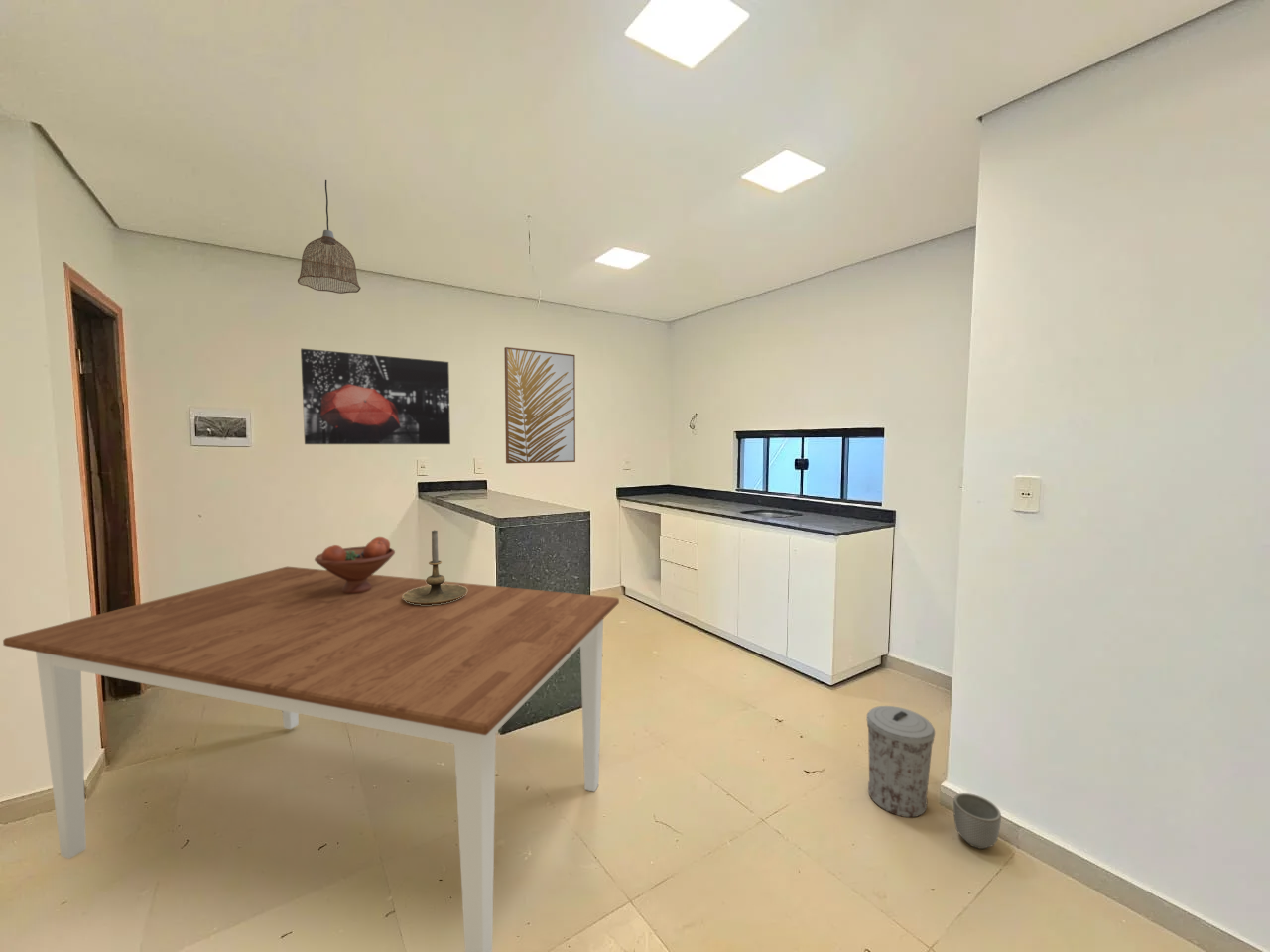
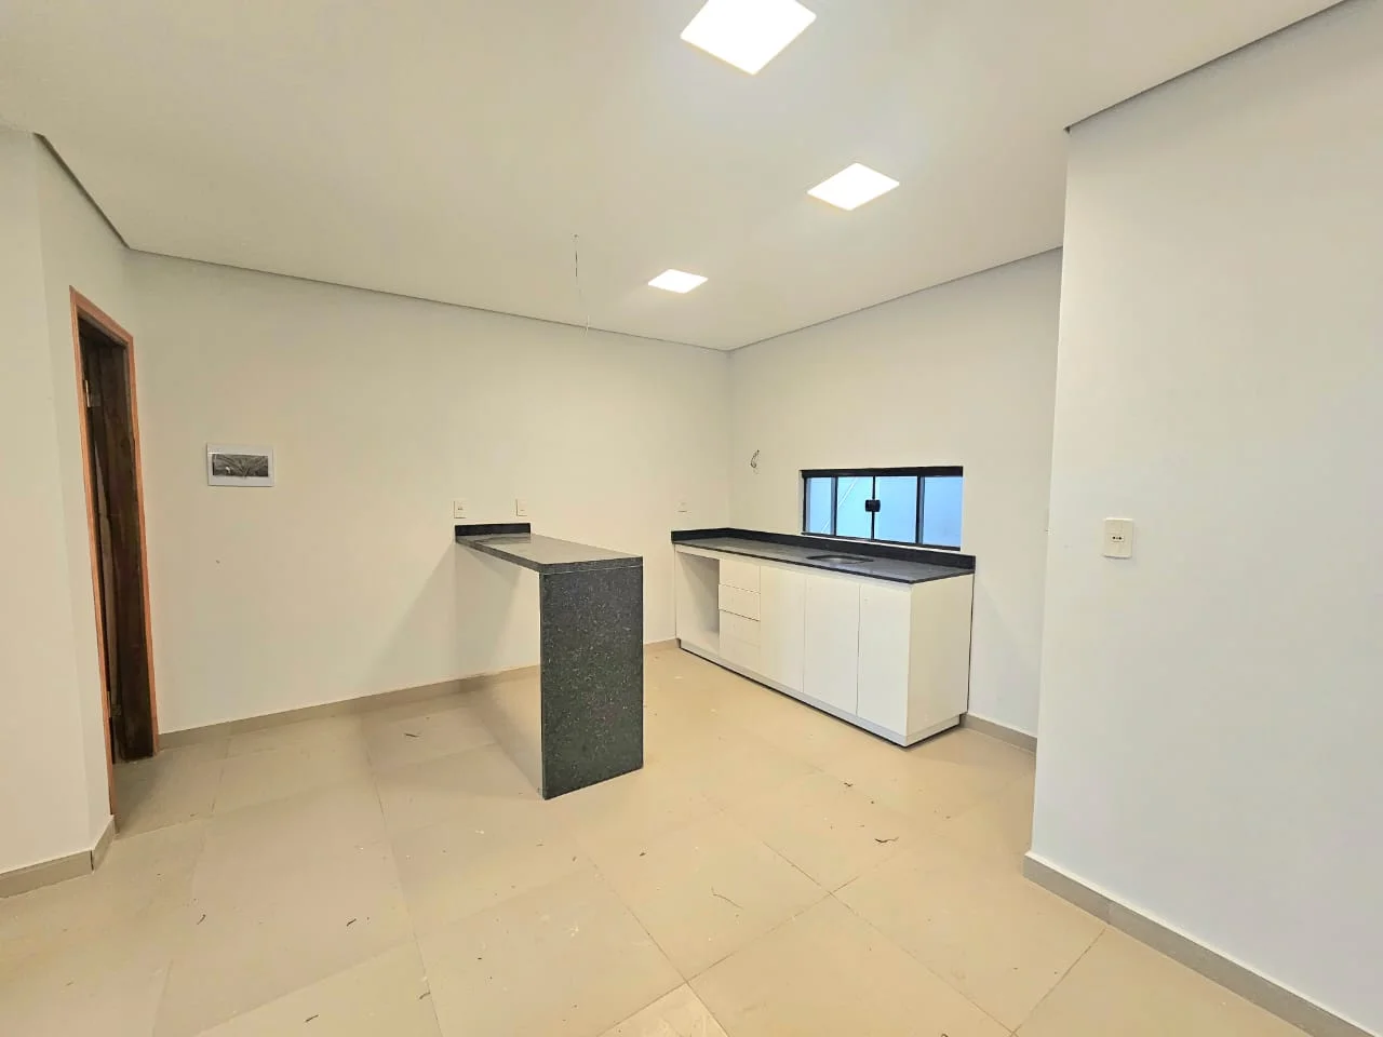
- pendant lamp (327, 233)
- dining table (351, 717)
- fruit bowl (356, 564)
- candle holder (435, 562)
- trash can (898, 757)
- wall art (381, 400)
- wall art (541, 407)
- planter (975, 823)
